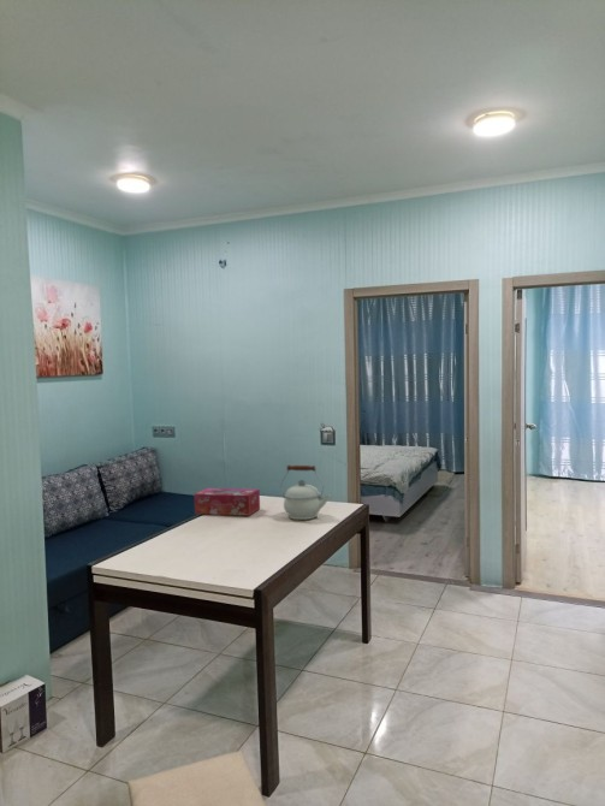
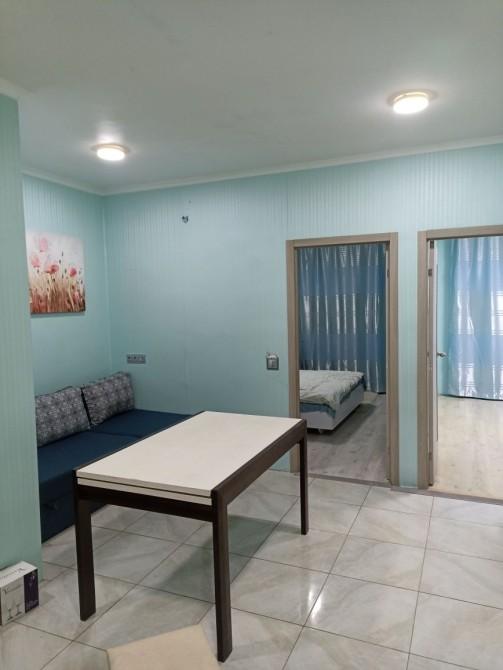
- tissue box (227, 500)
- kettle (304, 491)
